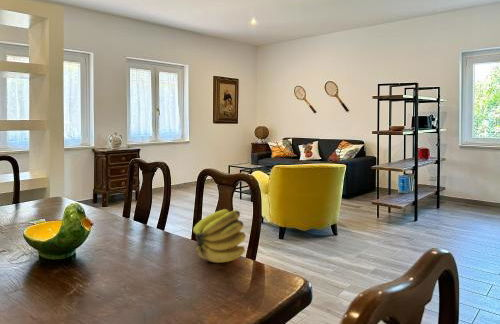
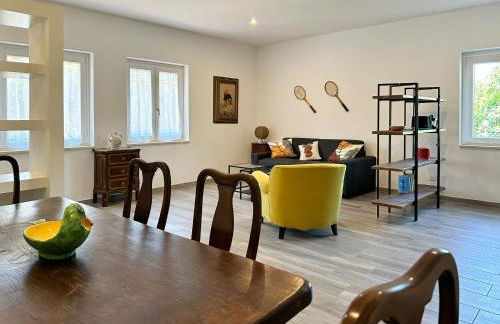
- banana (217, 235)
